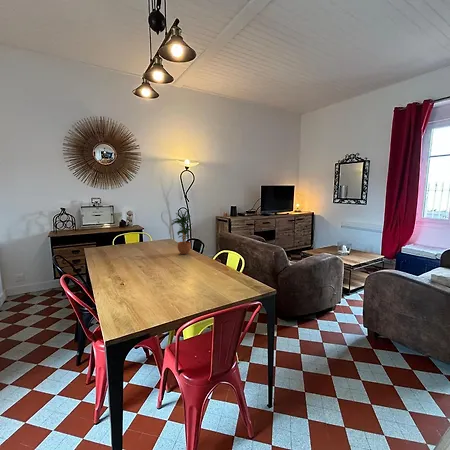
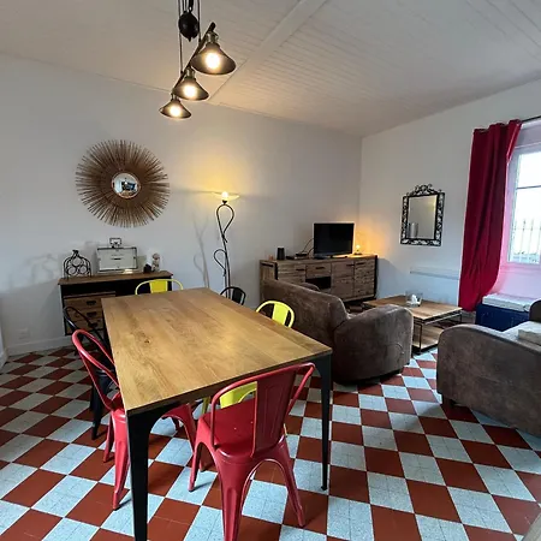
- potted plant (182, 231)
